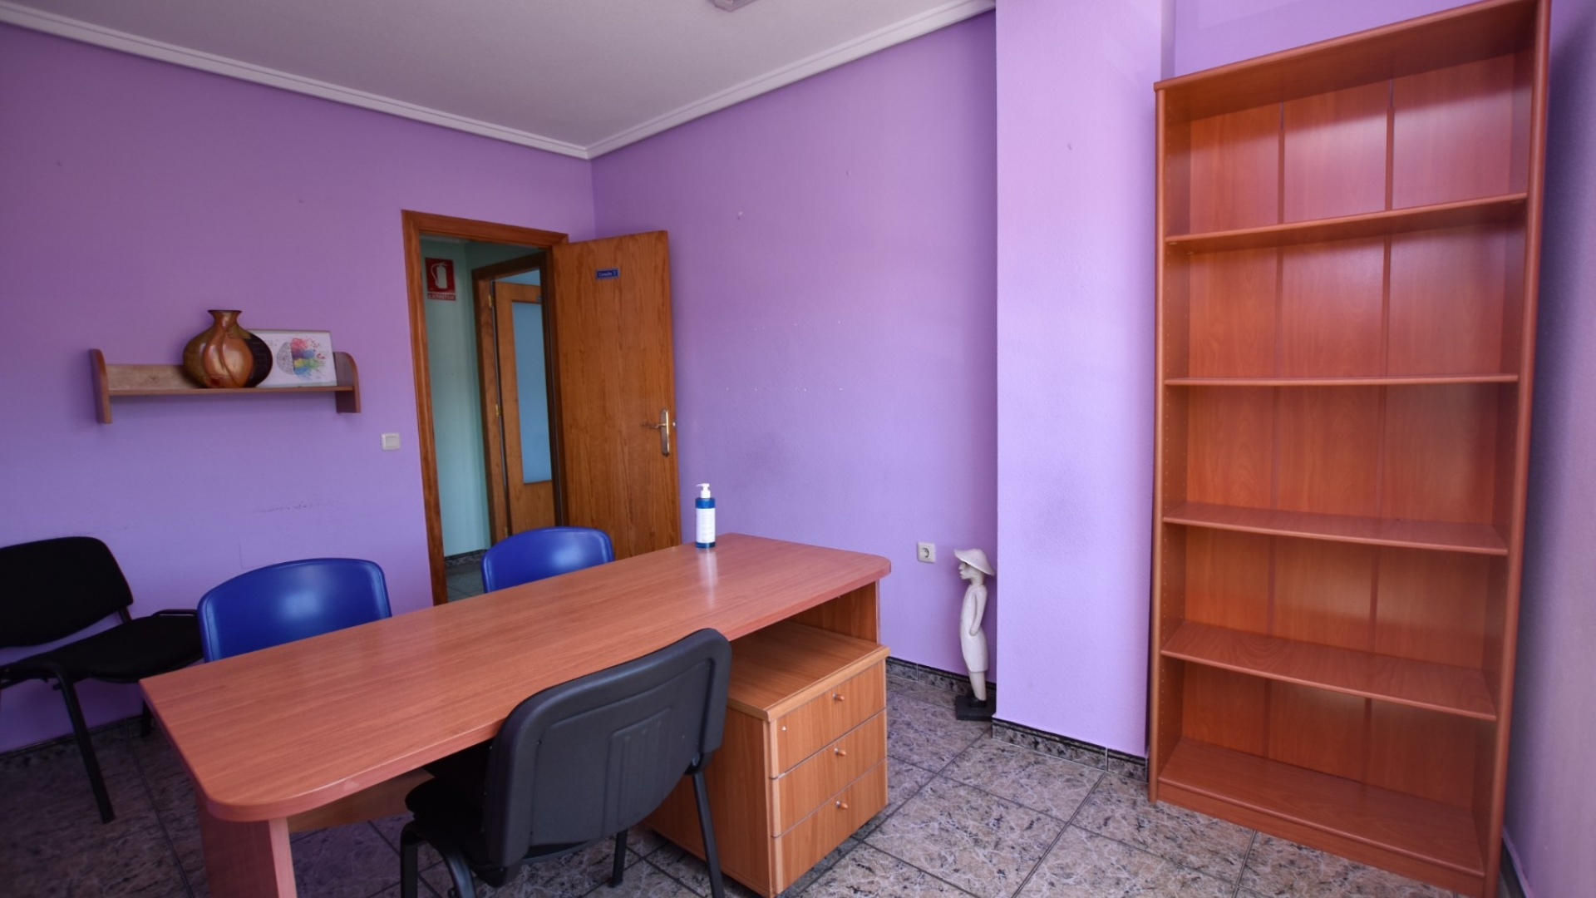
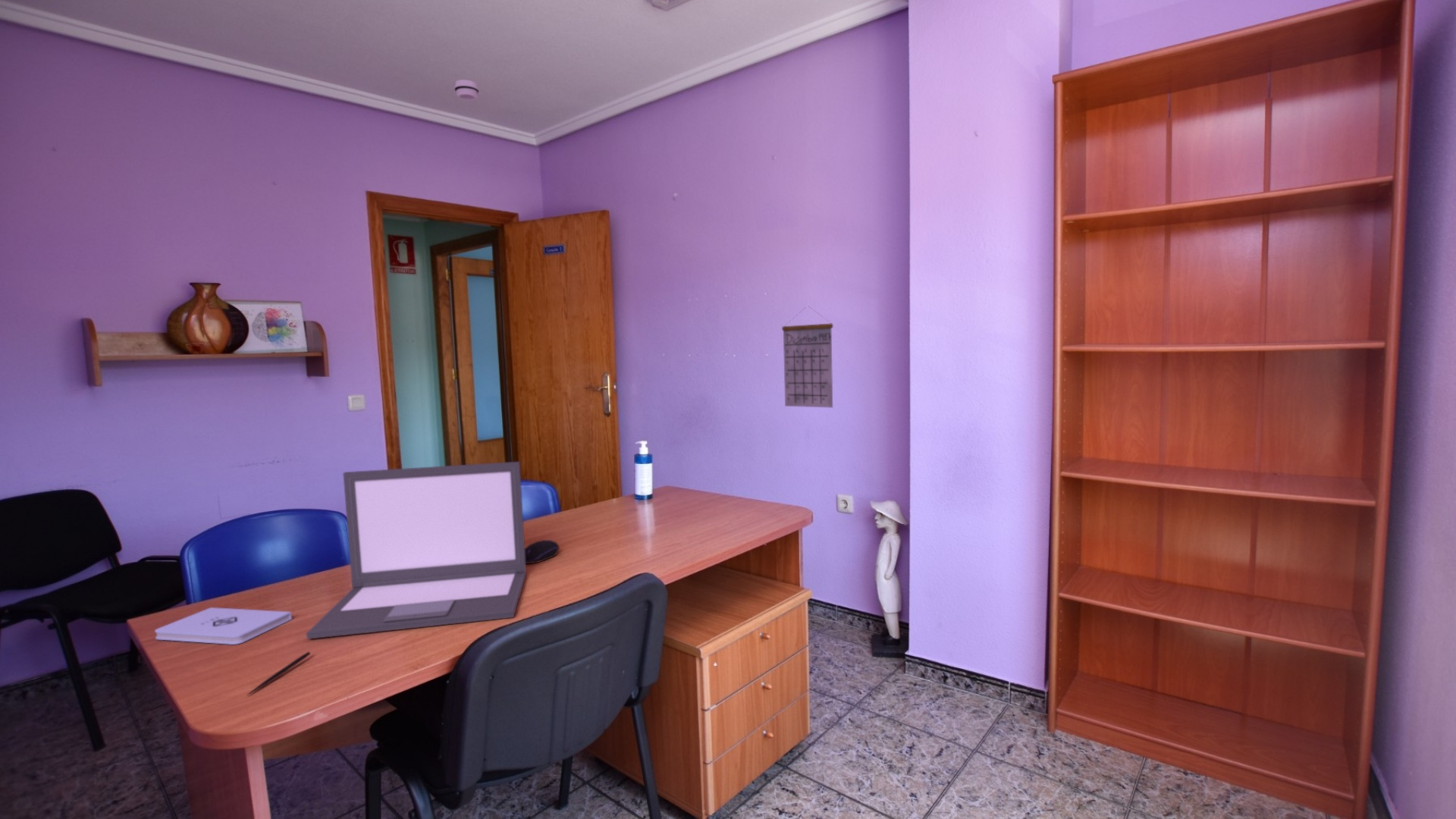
+ notepad (223, 625)
+ laptop (425, 541)
+ calendar (807, 356)
+ computer mouse (538, 550)
+ pen (278, 672)
+ smoke detector (466, 90)
